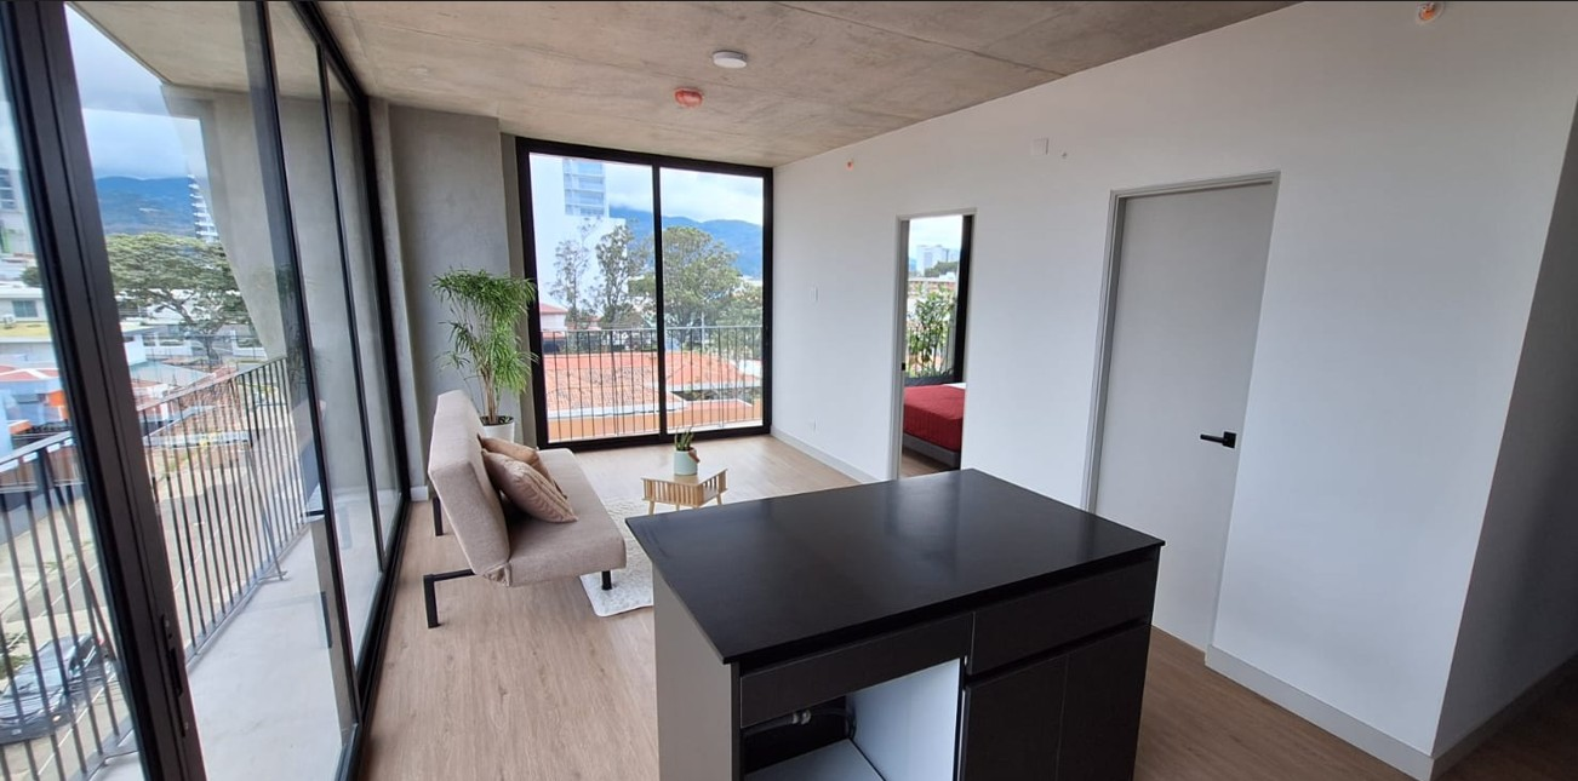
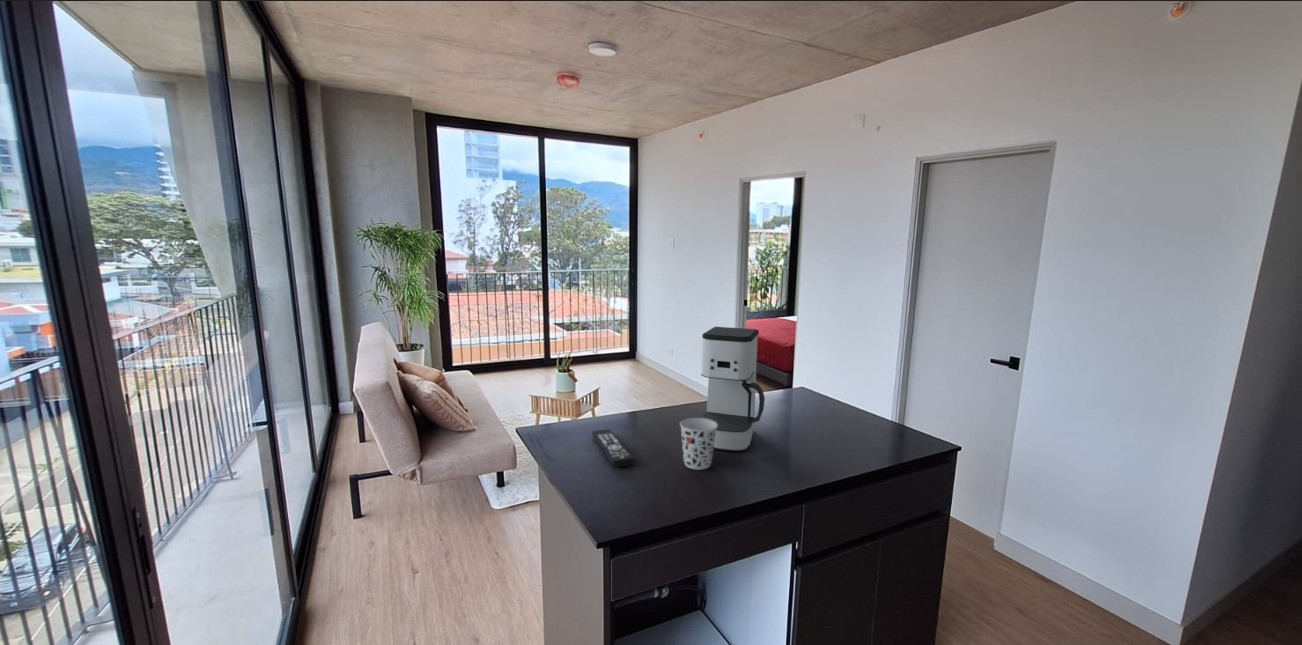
+ cup (698, 444)
+ coffee maker (732, 386)
+ remote control (611, 446)
